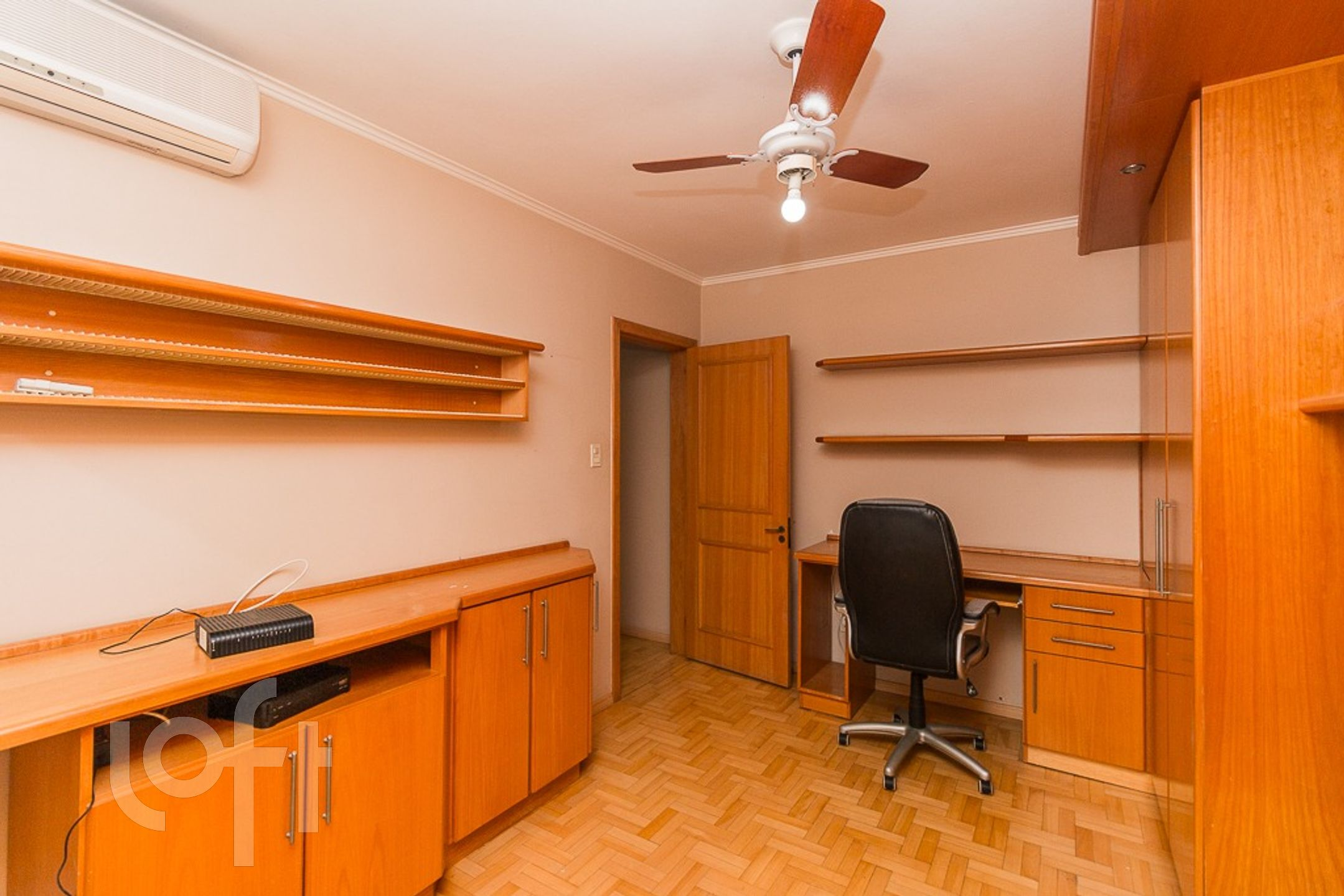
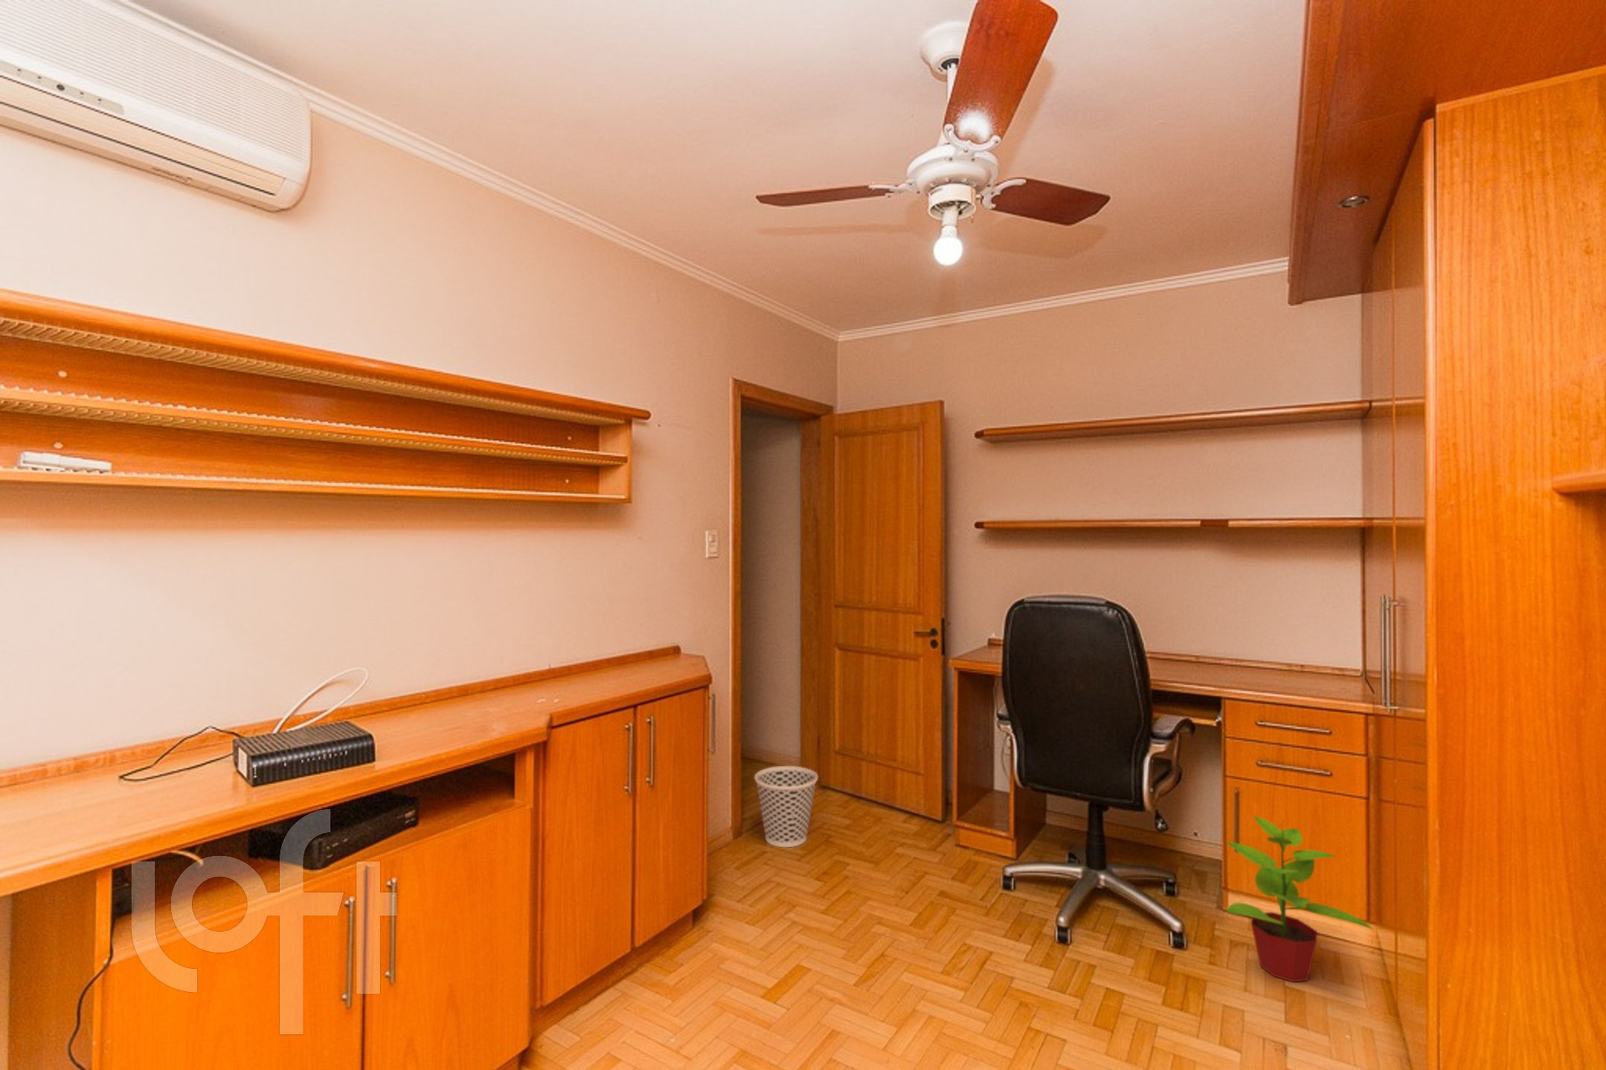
+ potted plant (1282, 892)
+ wastebasket (785, 807)
